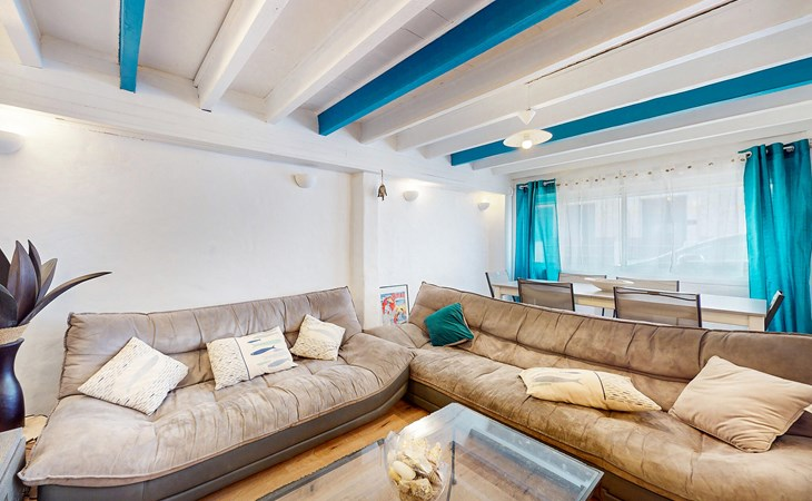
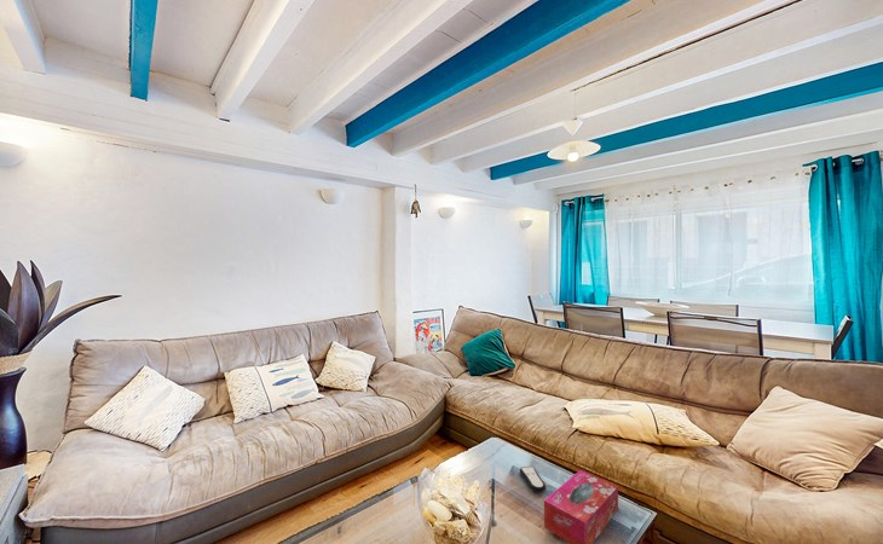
+ tissue box (582, 505)
+ remote control (532, 478)
